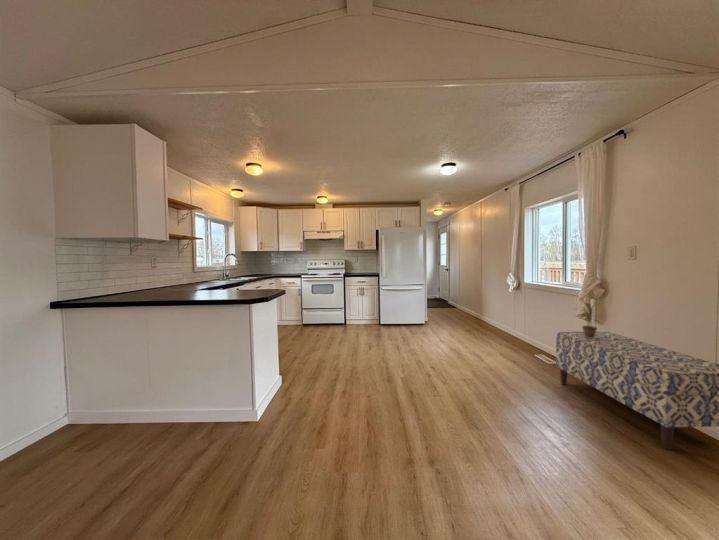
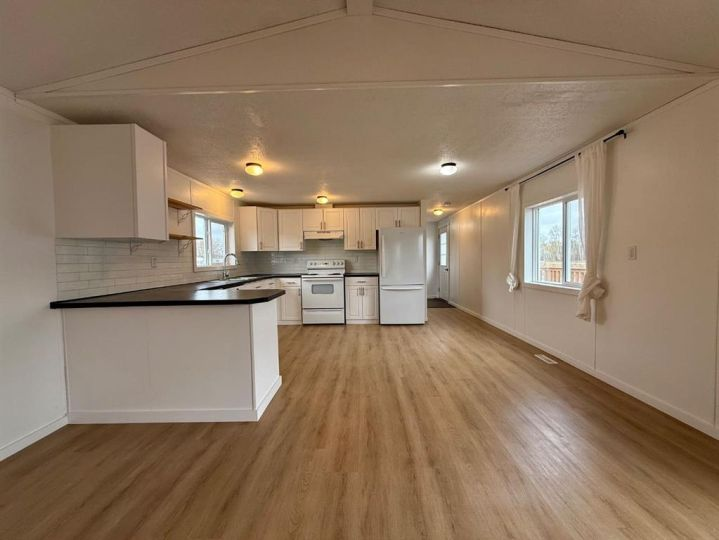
- potted plant (591, 316)
- bench (630, 378)
